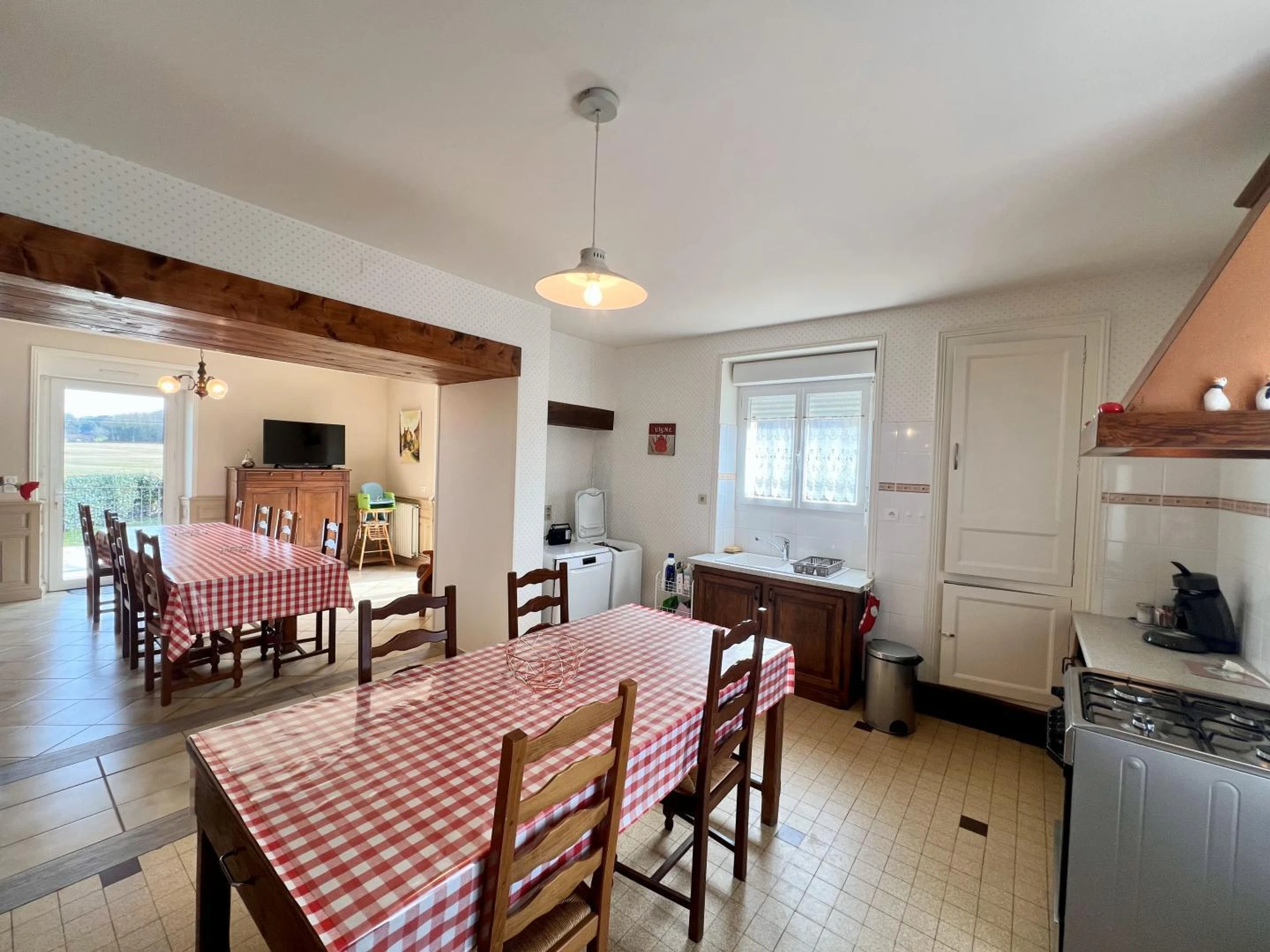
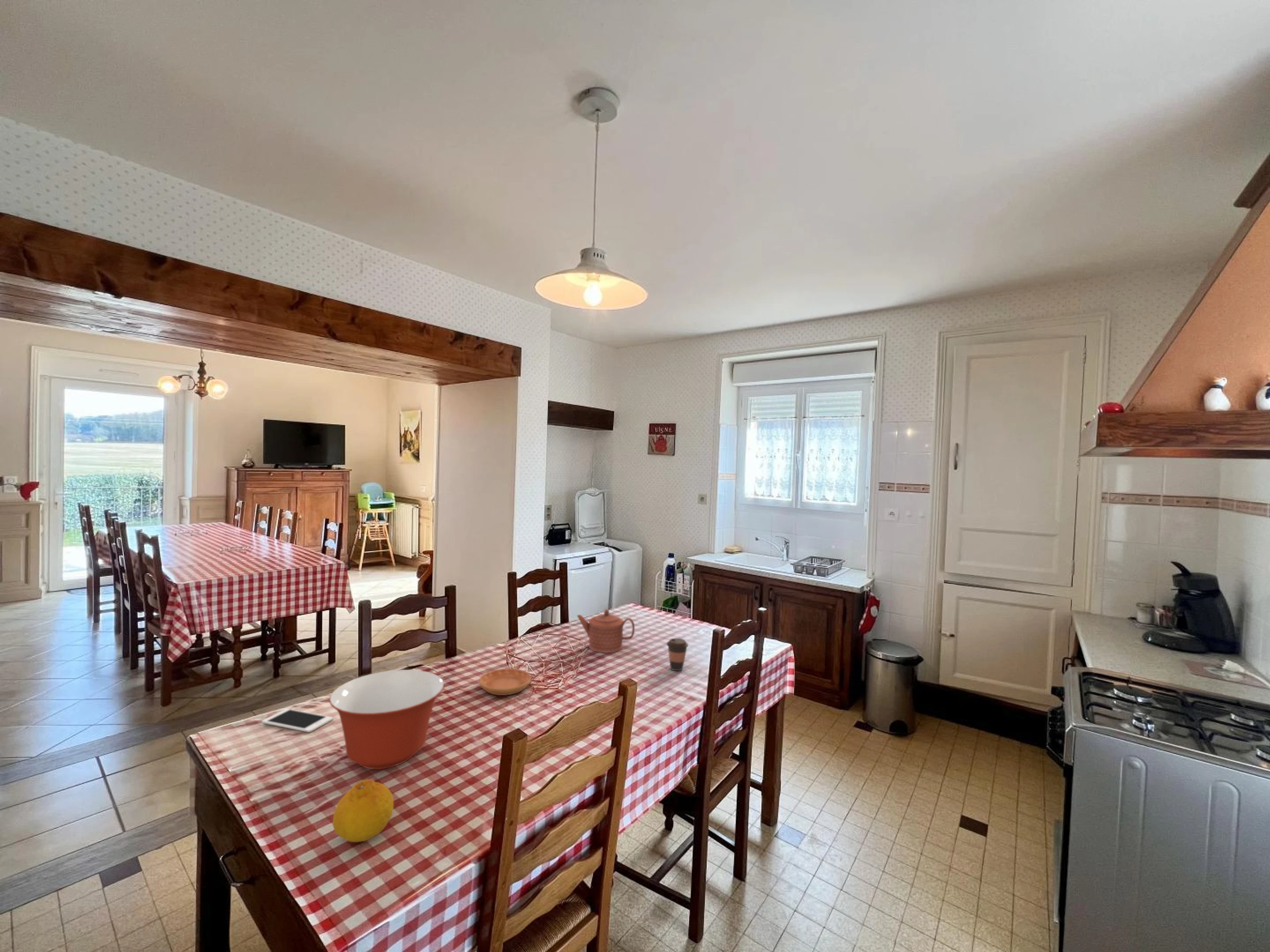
+ fruit (364, 808)
+ cell phone (297, 720)
+ saucer (505, 682)
+ teapot (605, 628)
+ mixing bowl (388, 722)
+ coffee cup (677, 654)
